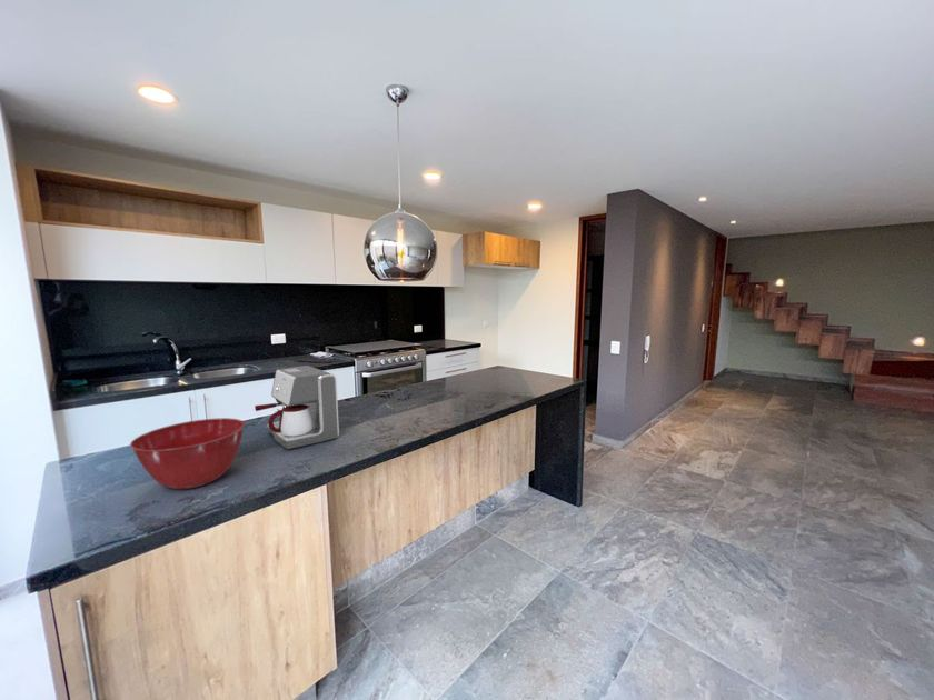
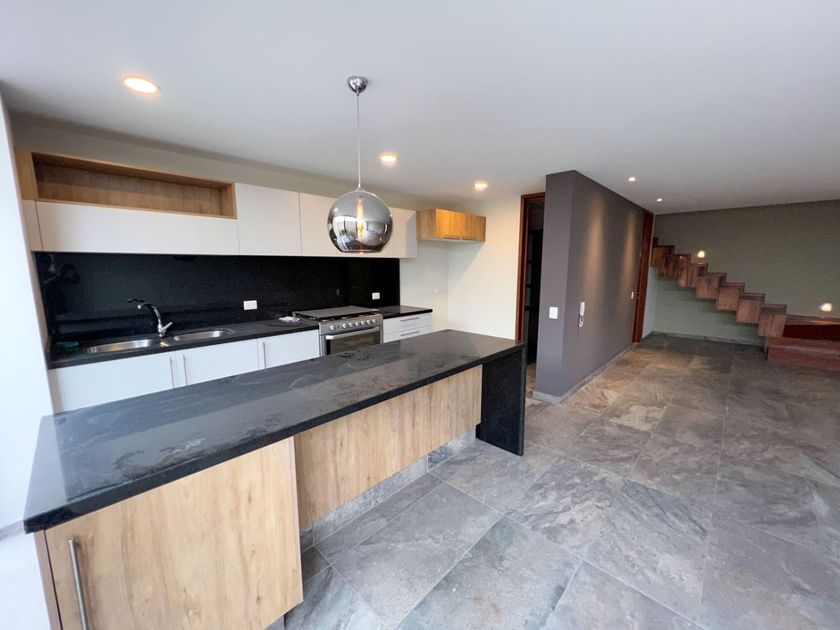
- coffee maker (301, 402)
- mixing bowl (193, 454)
